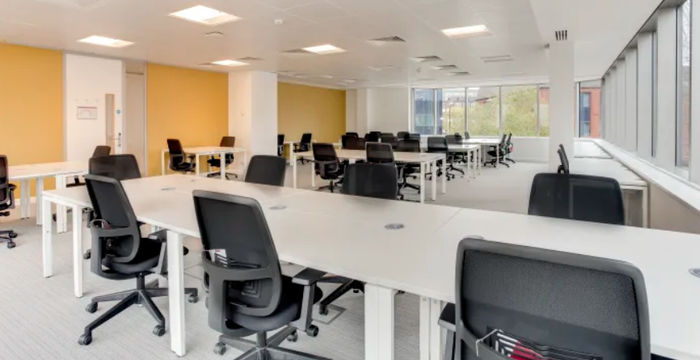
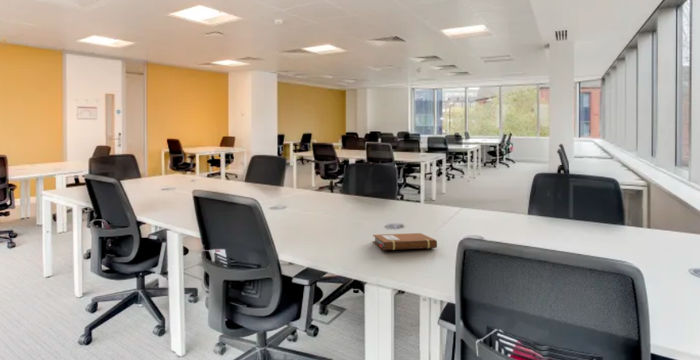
+ notebook (402, 241)
